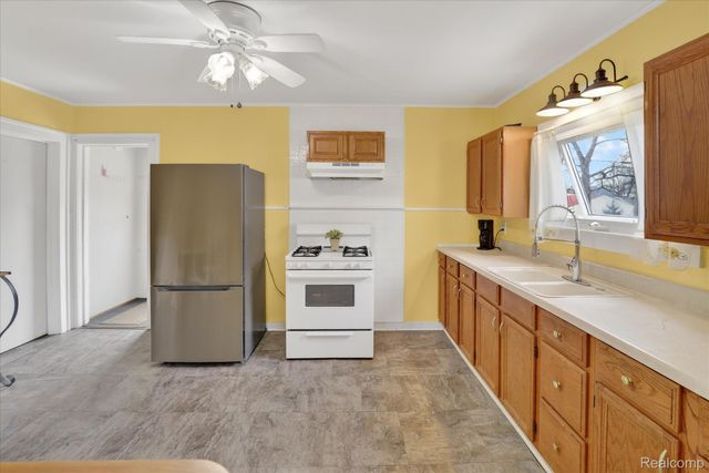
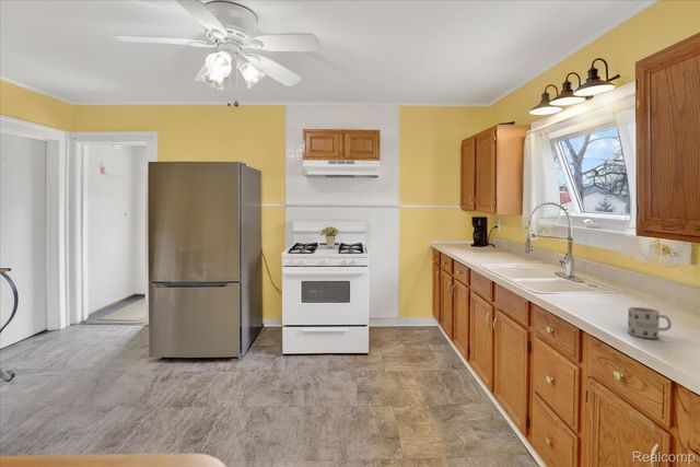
+ mug (649, 323)
